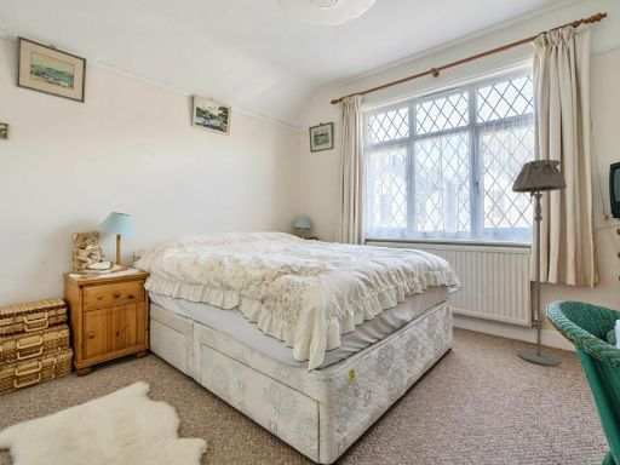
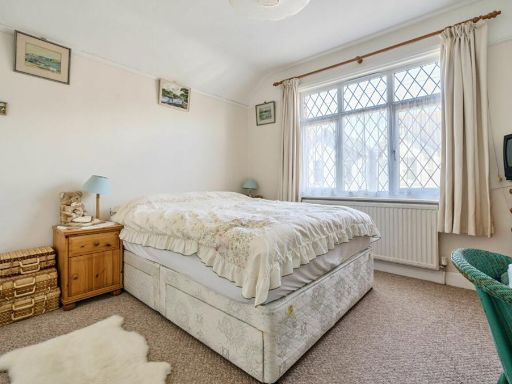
- floor lamp (538, 259)
